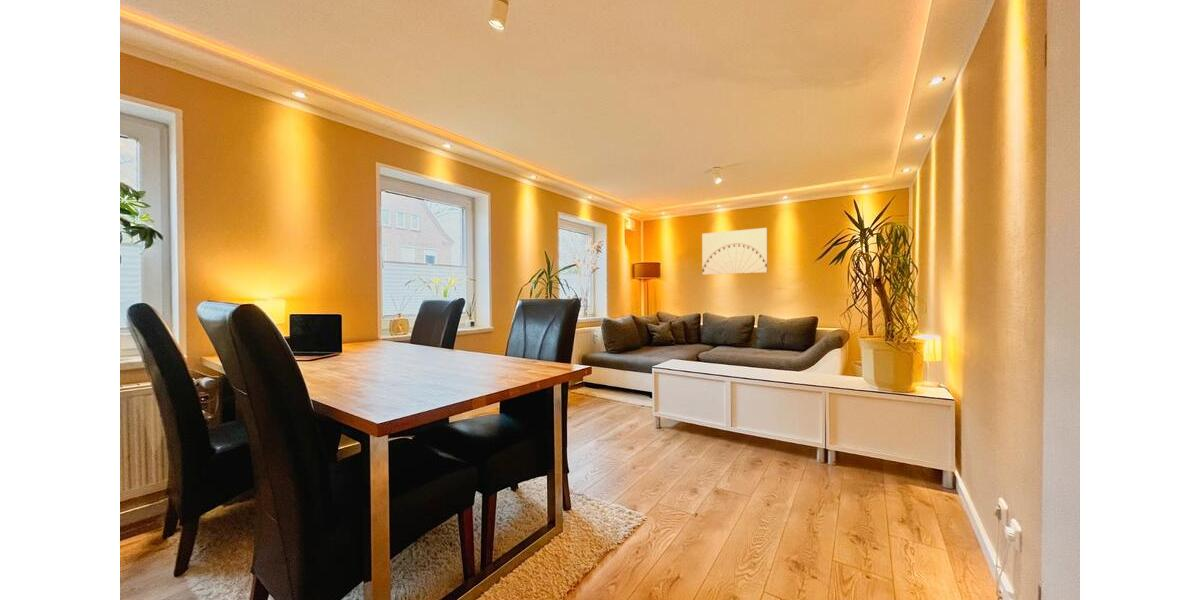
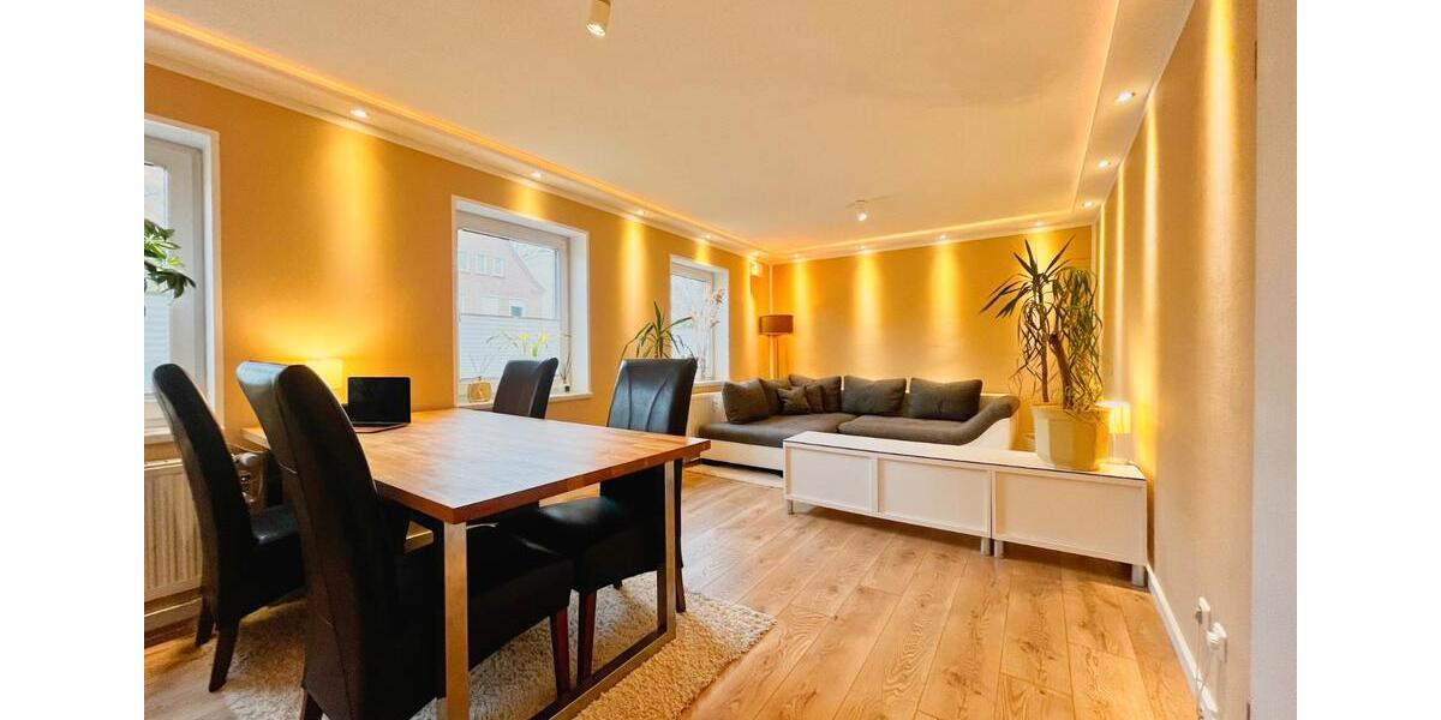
- wall art (733, 252)
